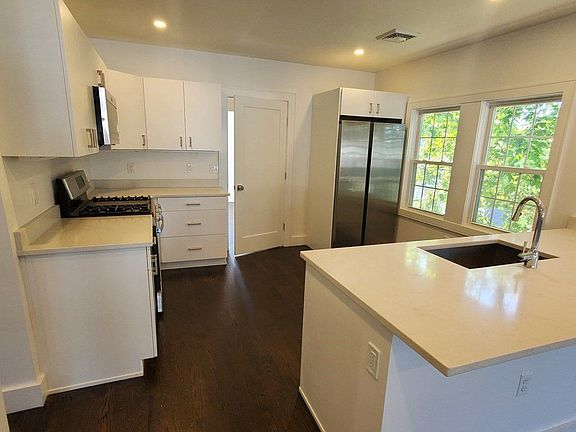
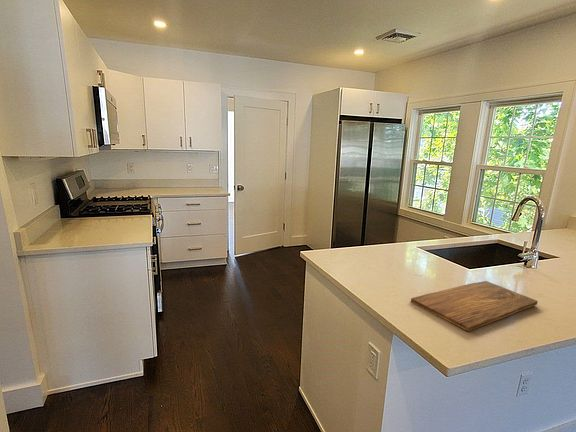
+ cutting board (475, 301)
